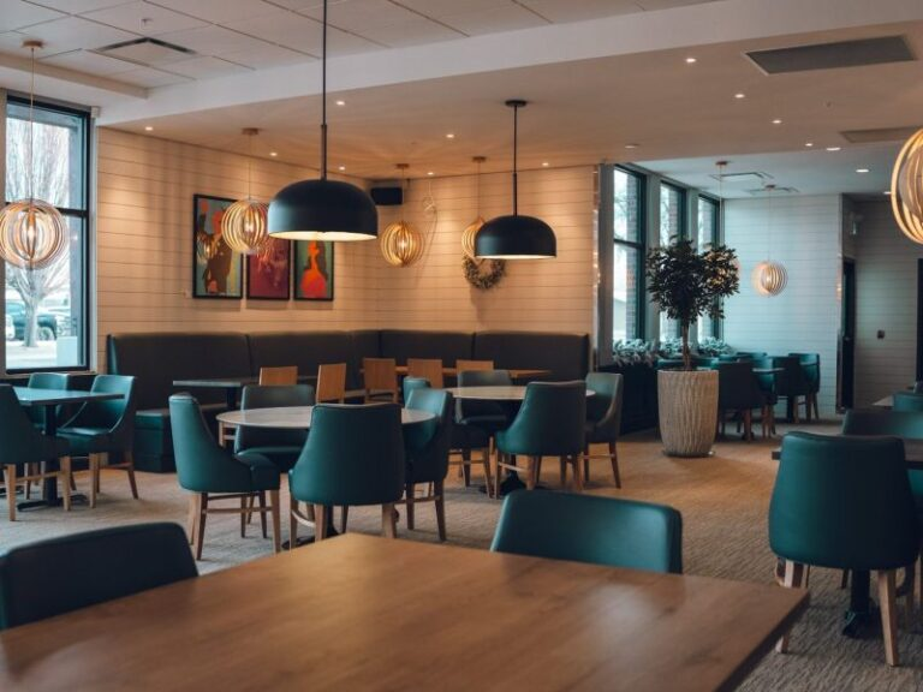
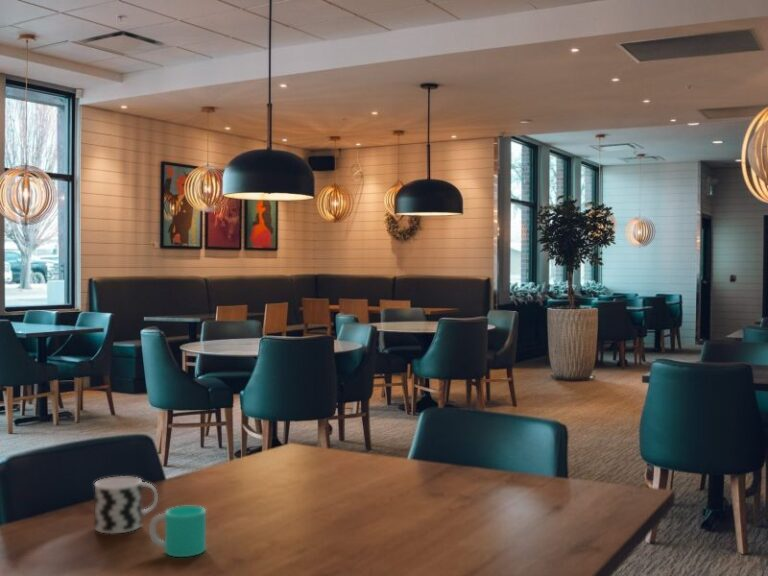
+ cup (126, 503)
+ cup (177, 530)
